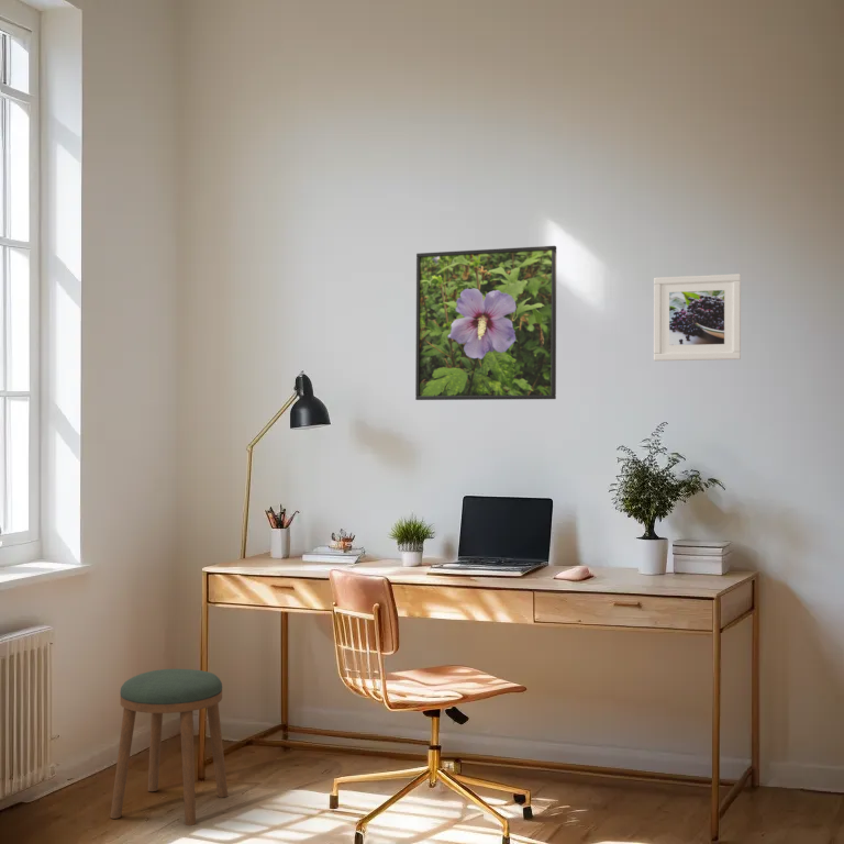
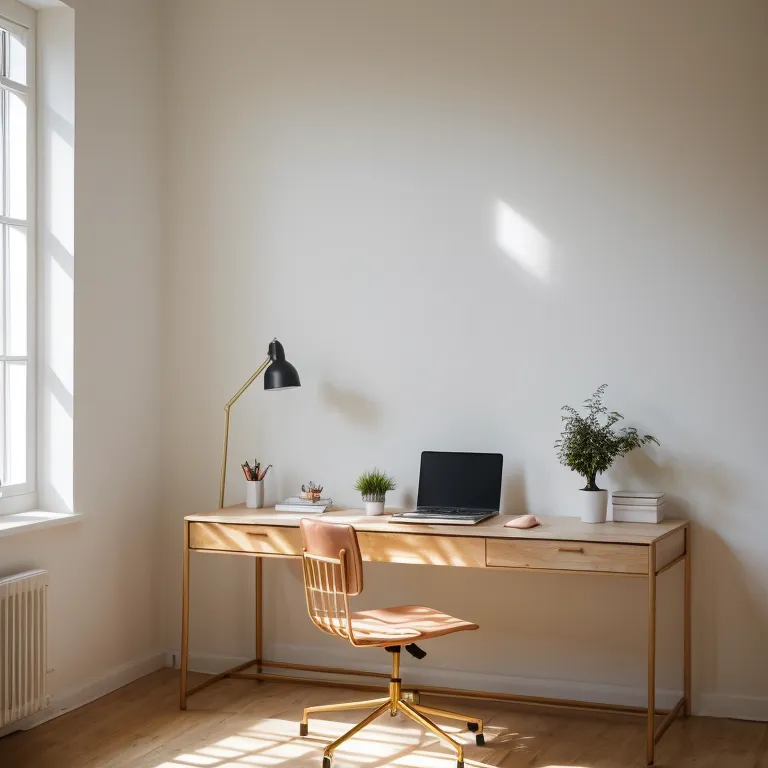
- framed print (697, 318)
- stool (160, 740)
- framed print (485, 324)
